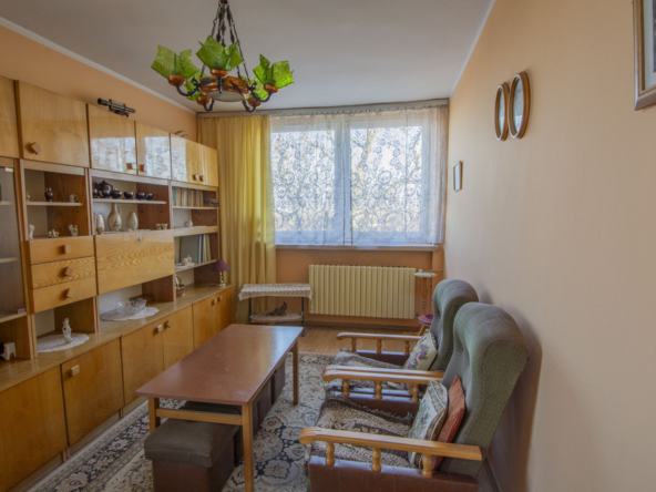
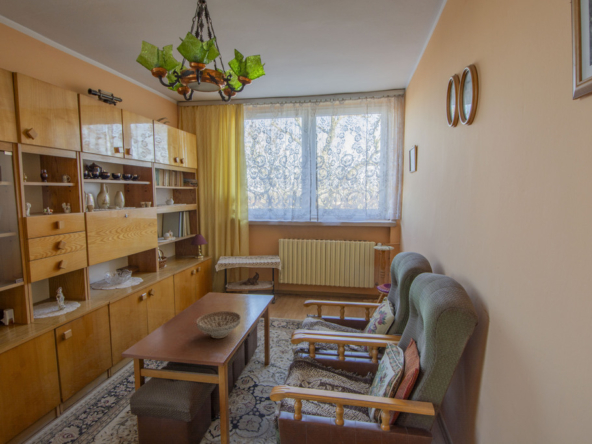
+ decorative bowl (219, 326)
